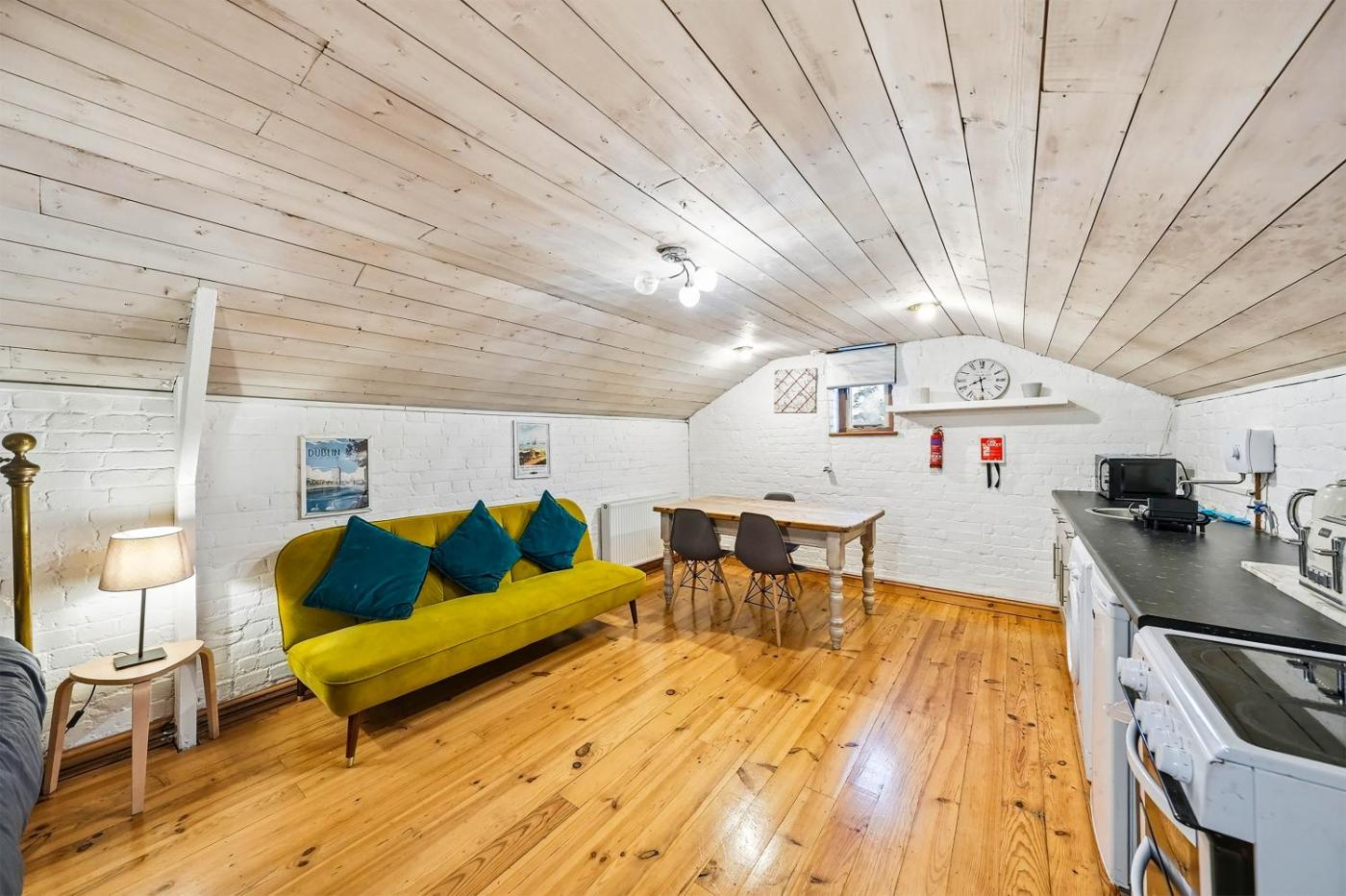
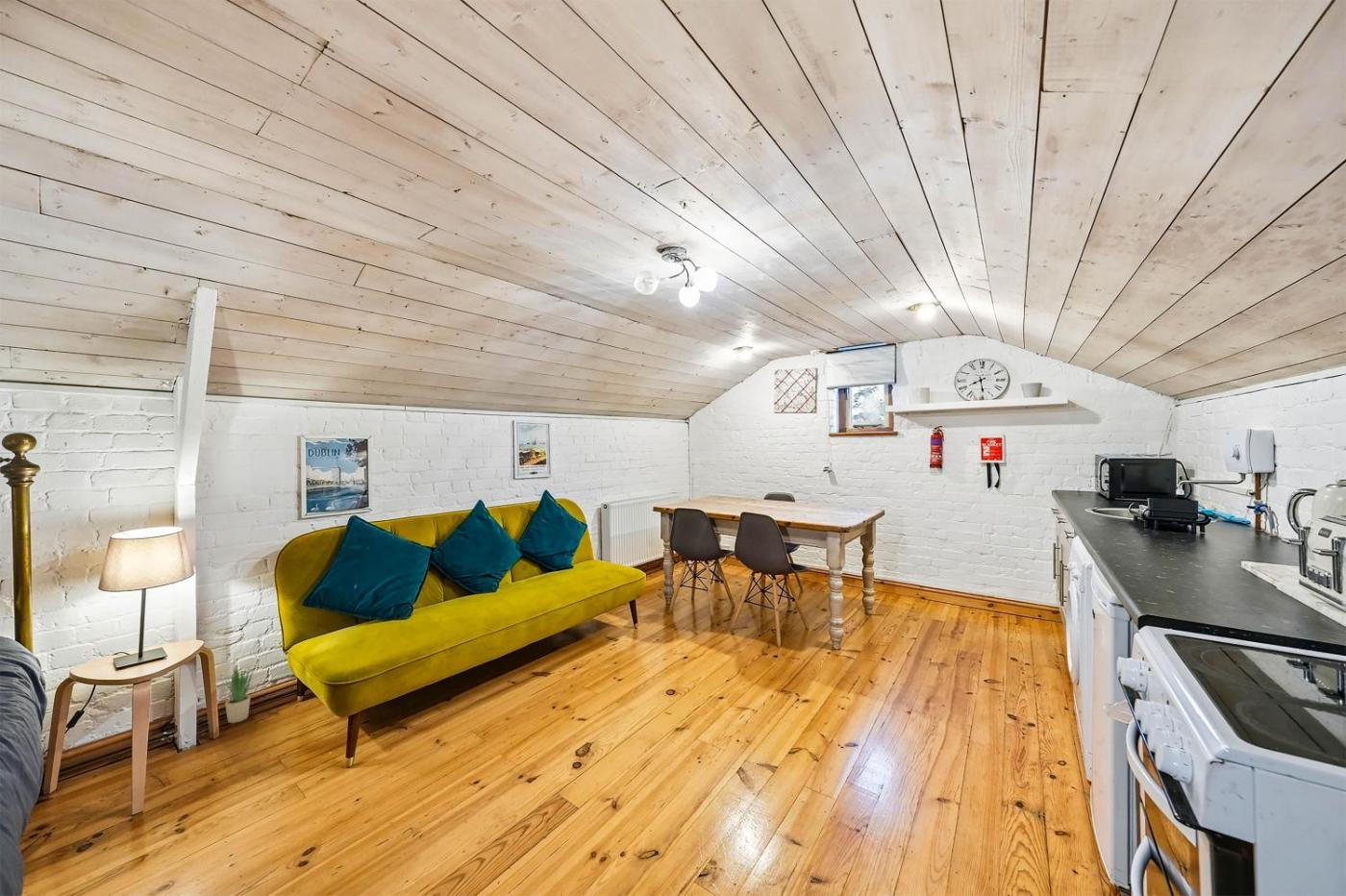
+ potted plant (240, 690)
